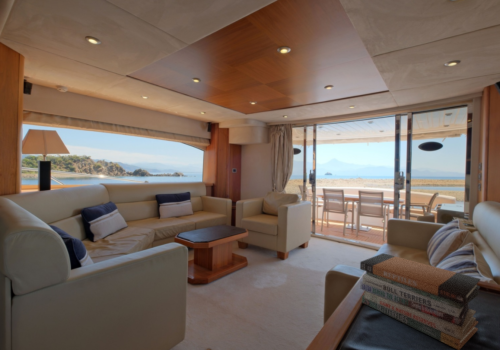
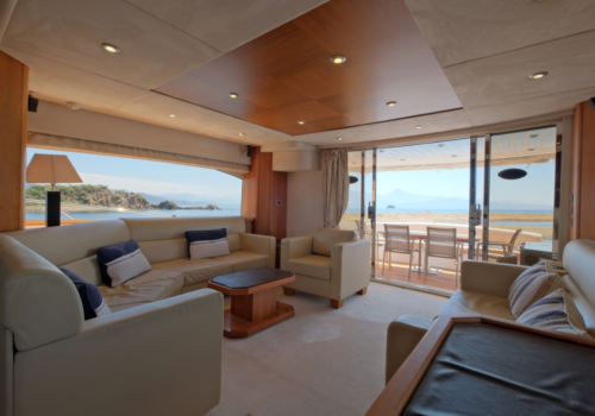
- book stack (414, 291)
